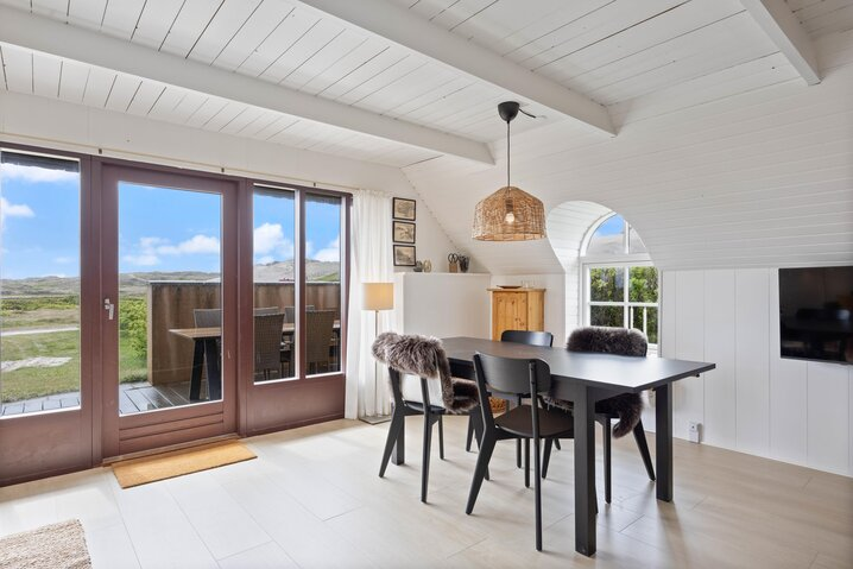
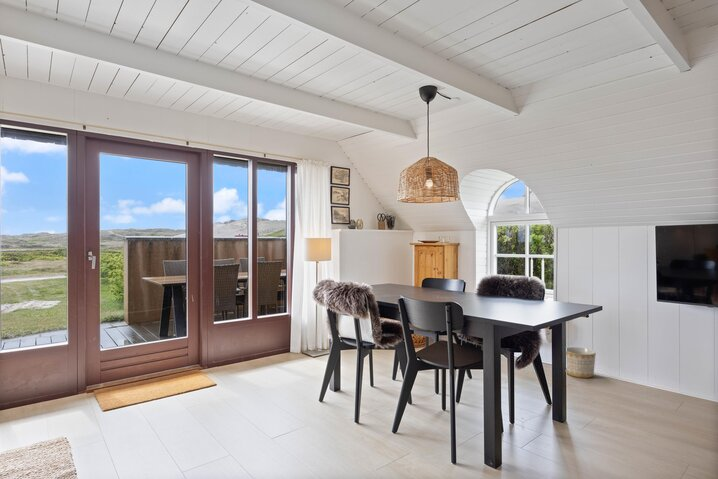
+ planter (579, 362)
